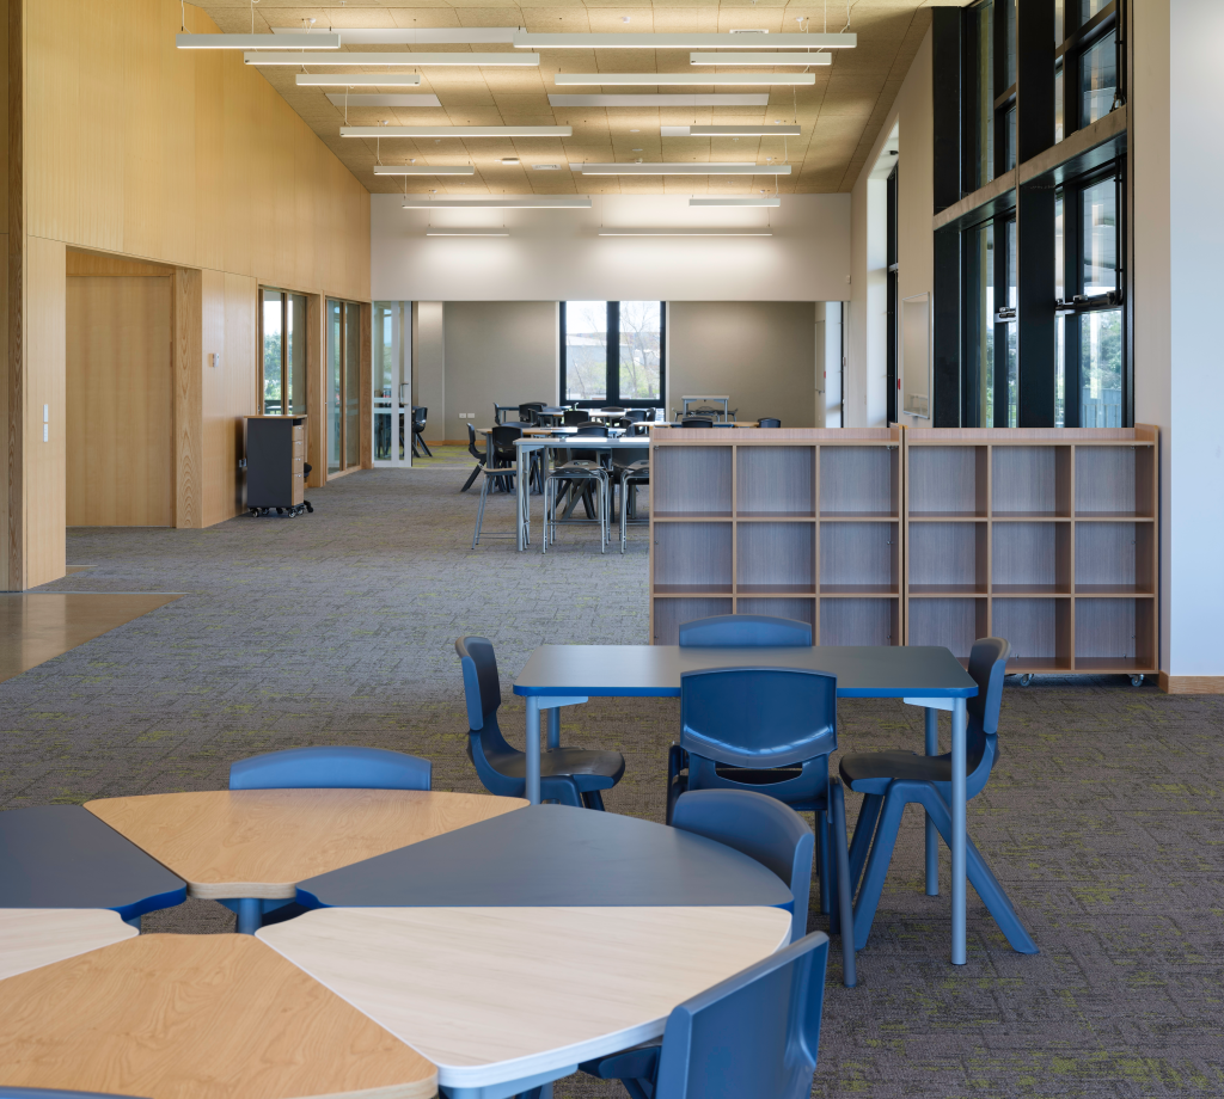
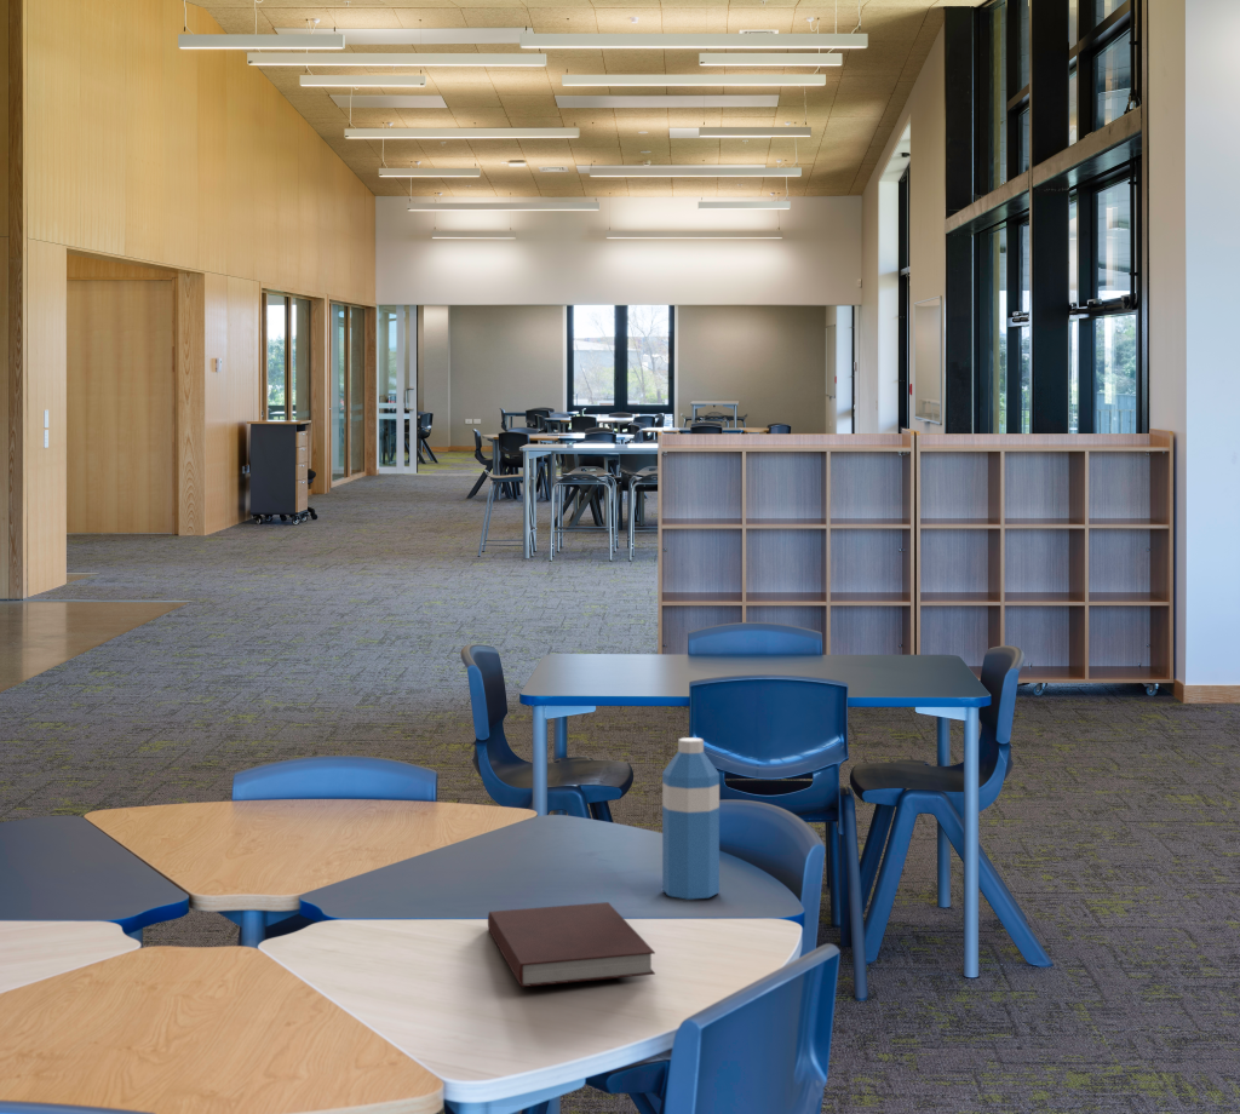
+ water bottle (690, 815)
+ notebook (567, 941)
